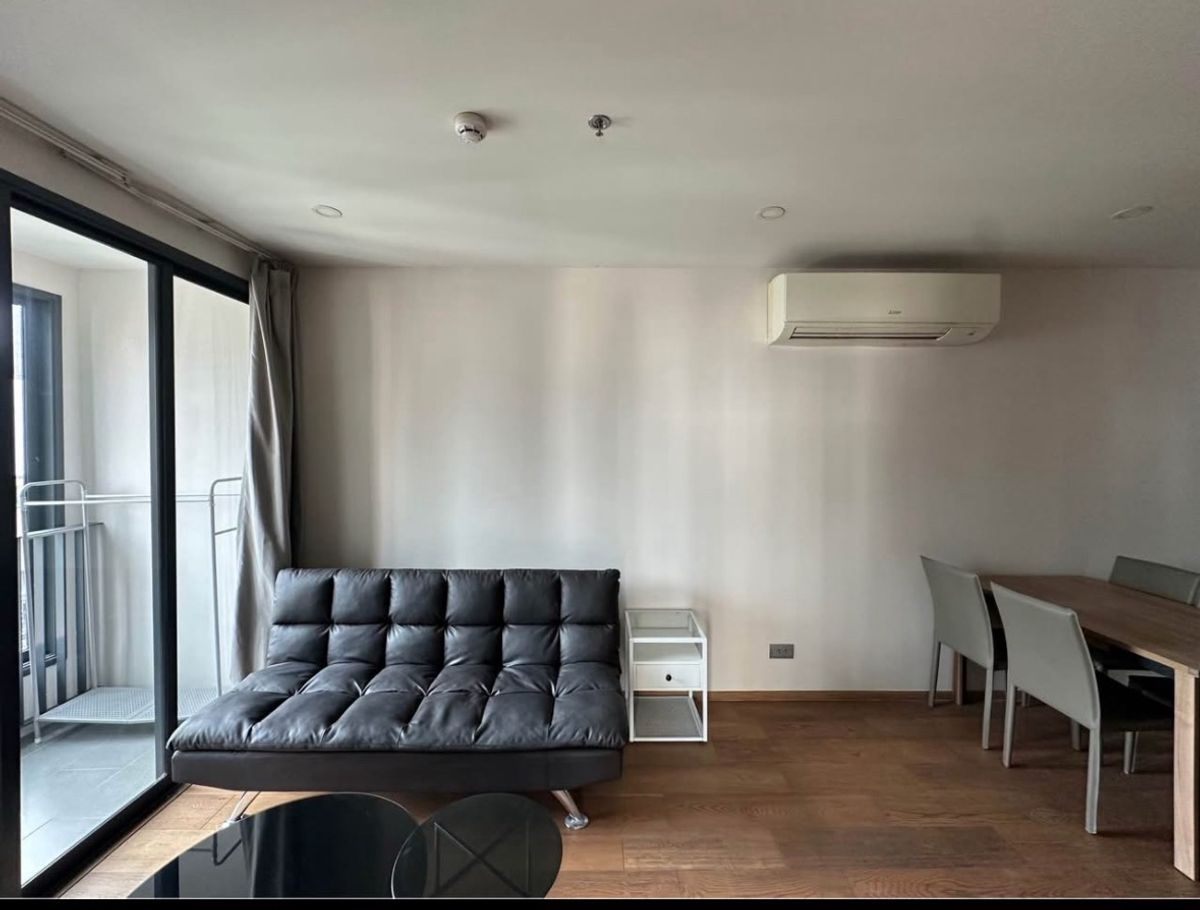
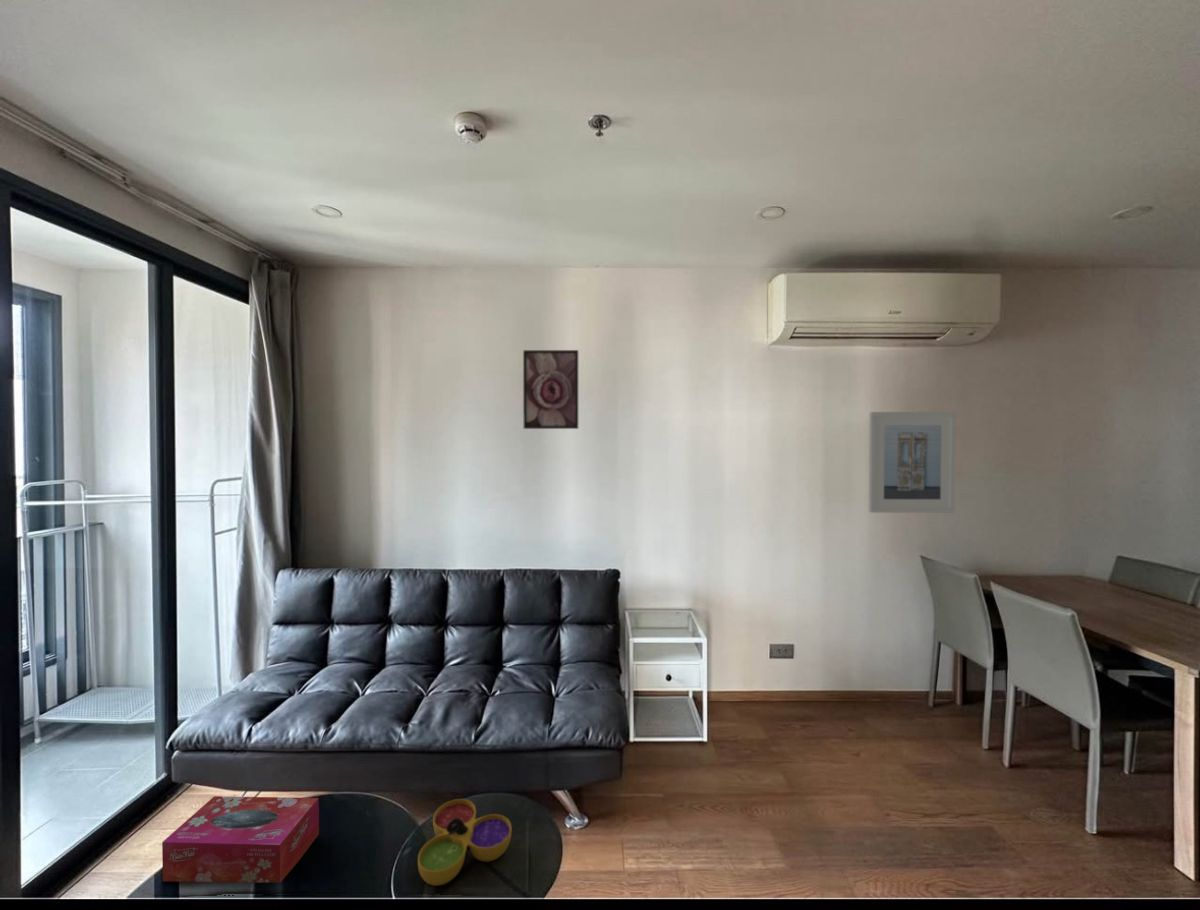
+ decorative bowl (460, 830)
+ tissue box (245, 837)
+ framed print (911, 462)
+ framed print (551, 389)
